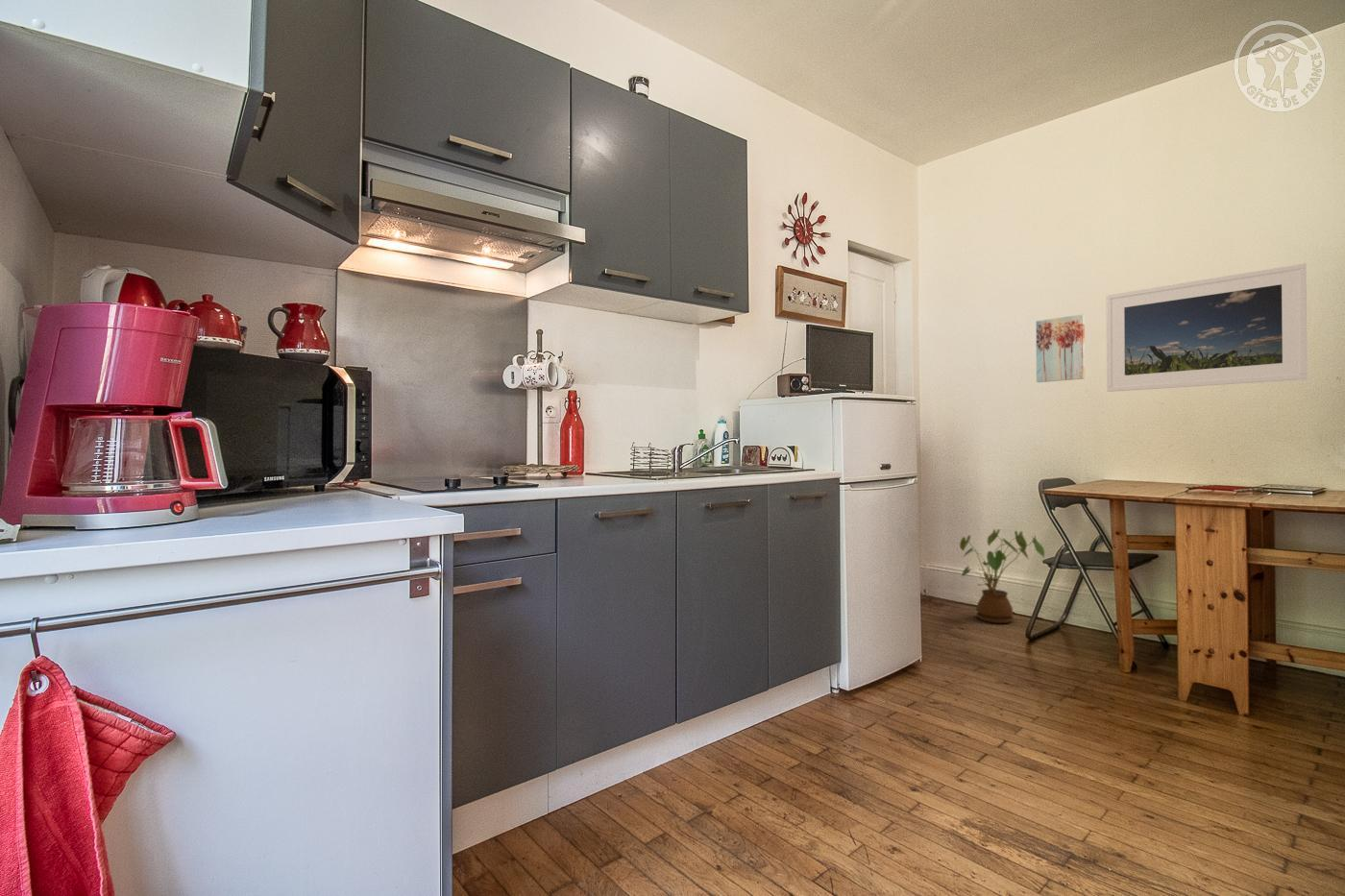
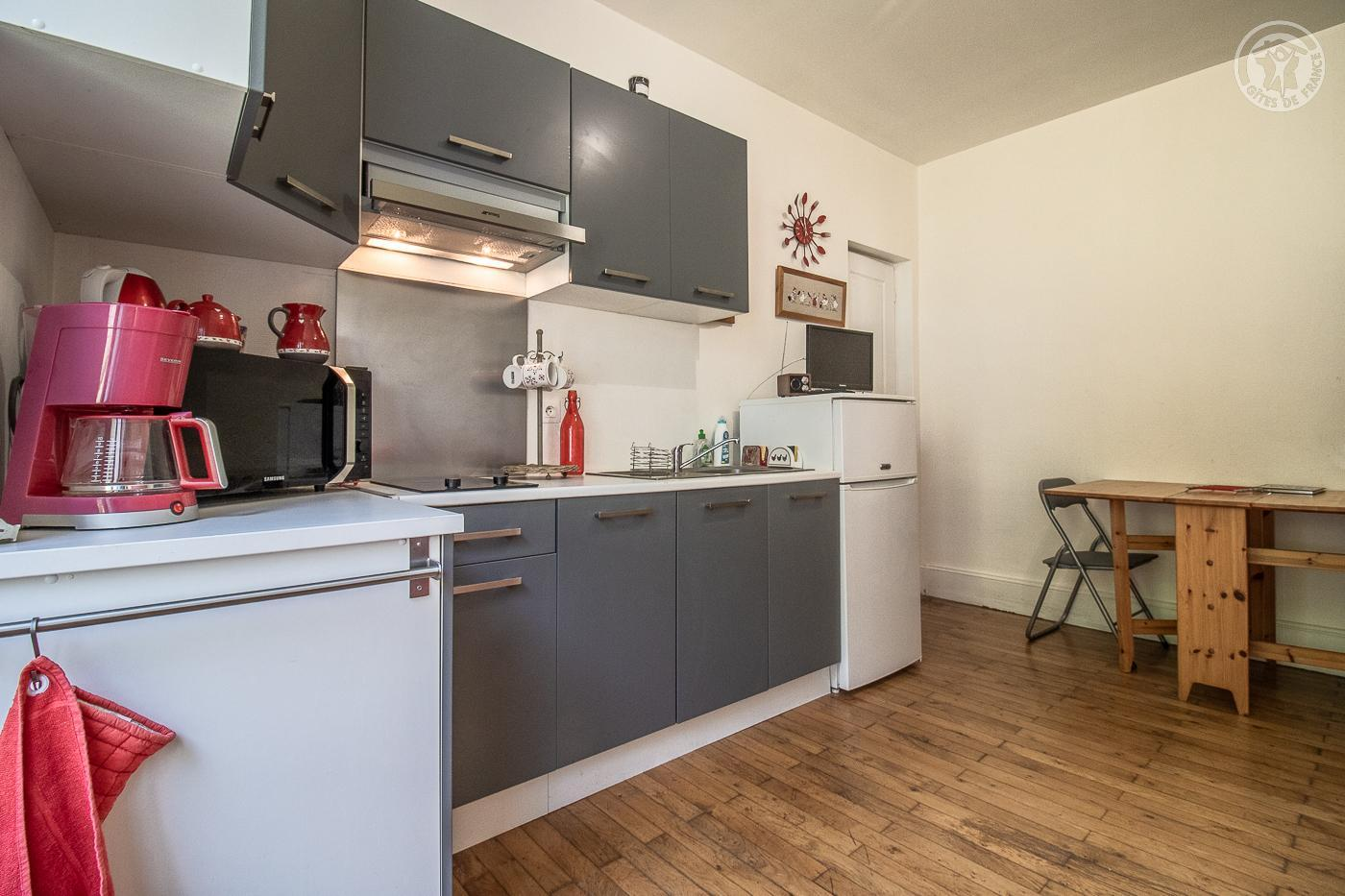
- house plant (998, 575)
- wall art (1060, 349)
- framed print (1197, 333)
